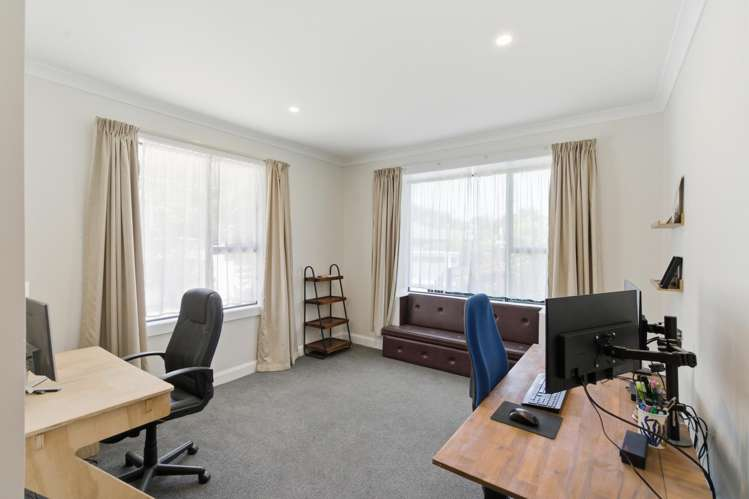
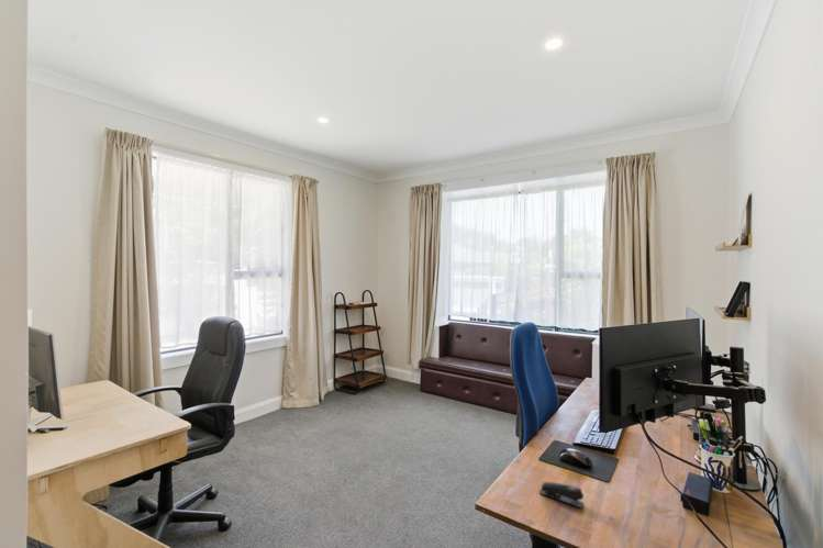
+ stapler (560, 490)
